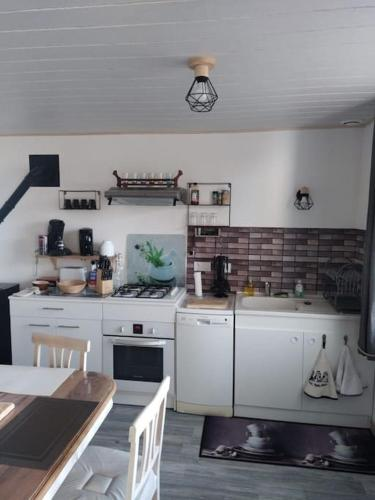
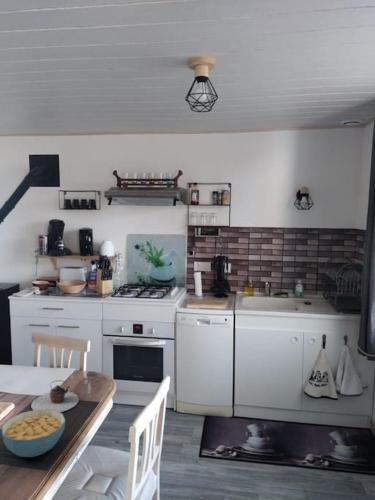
+ cereal bowl (34, 437)
+ teapot (55, 391)
